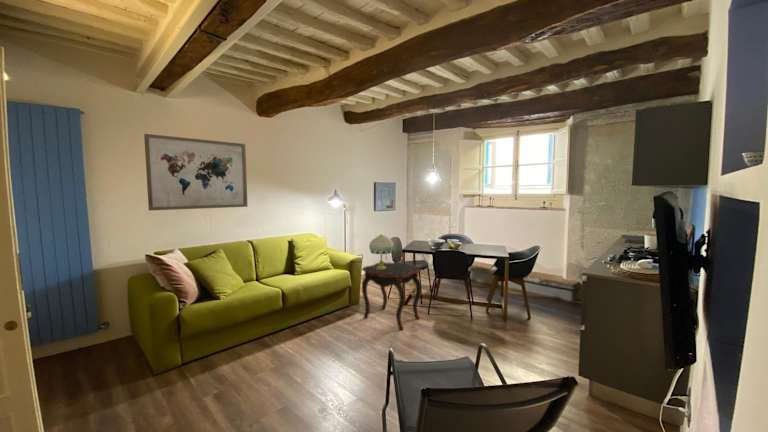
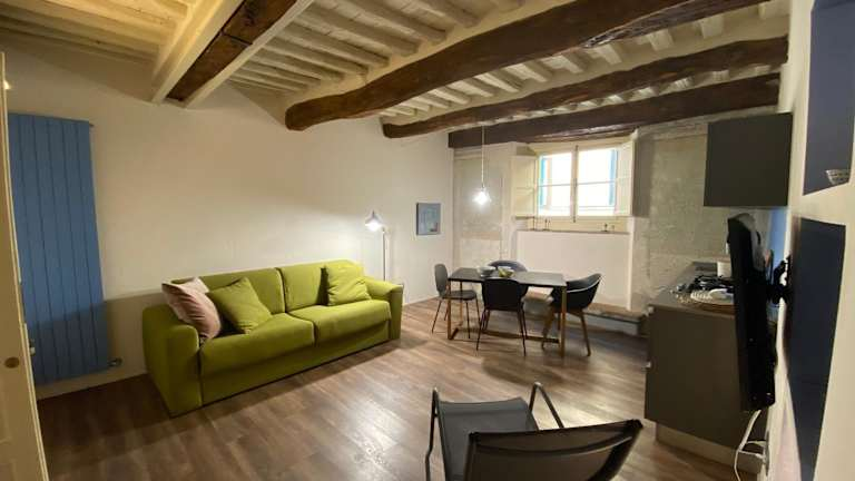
- wall art (201, 174)
- table lamp (381, 250)
- side table (386, 293)
